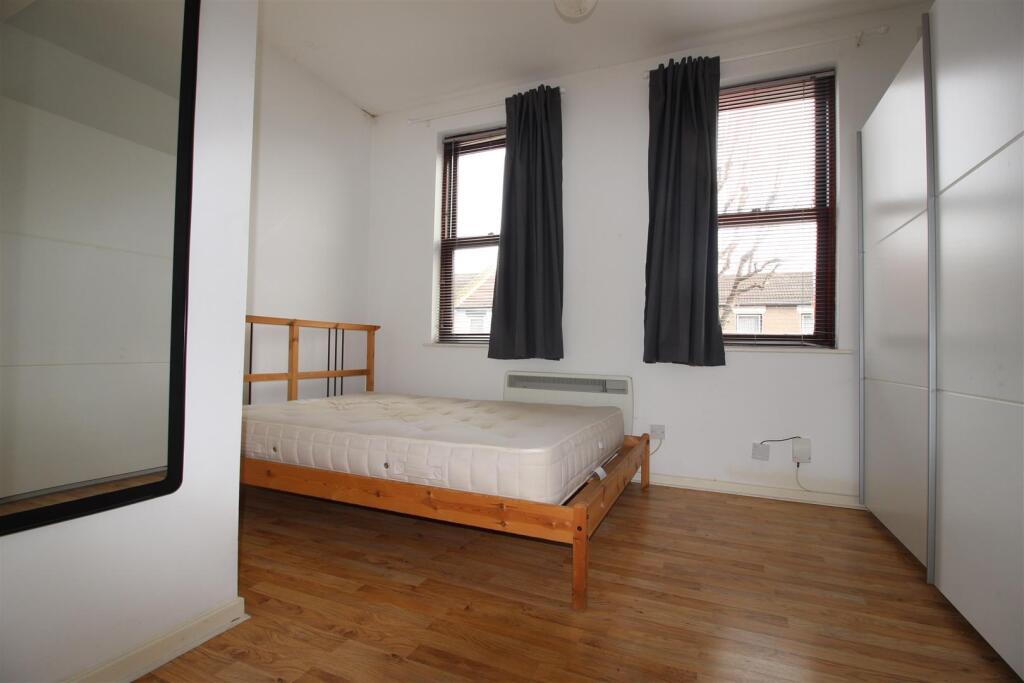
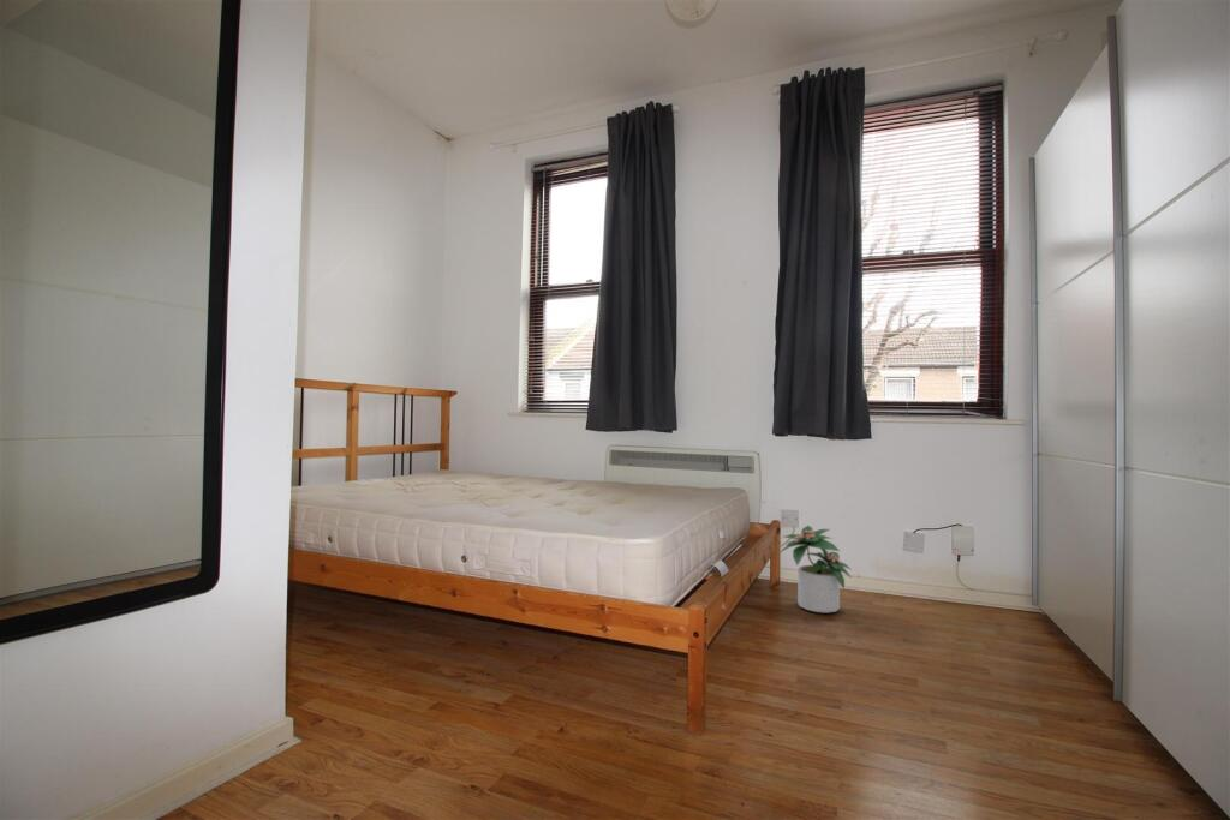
+ potted plant (812, 568)
